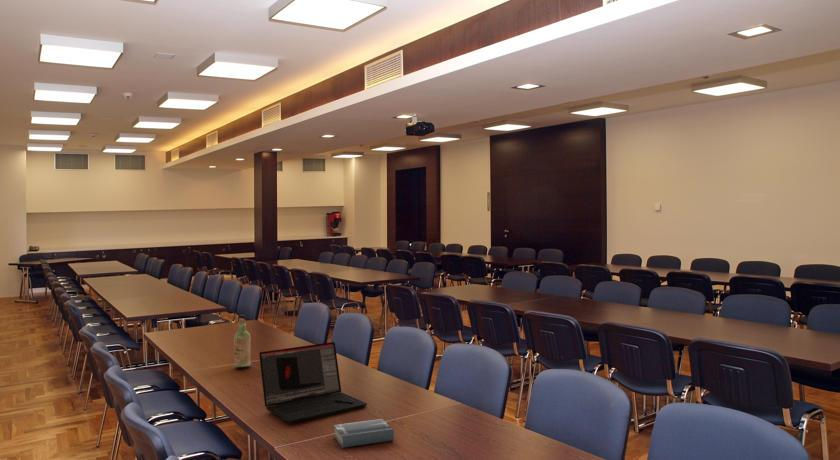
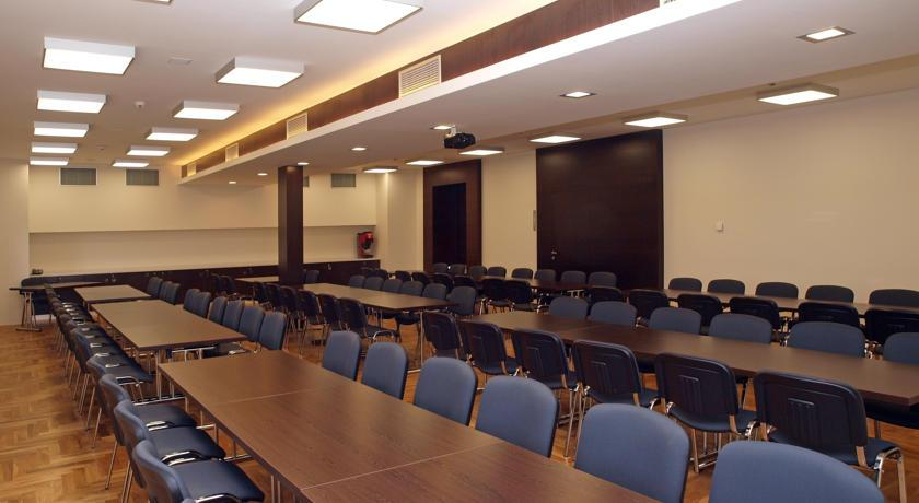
- hardback book (363, 433)
- laptop (313, 379)
- bottle (242, 341)
